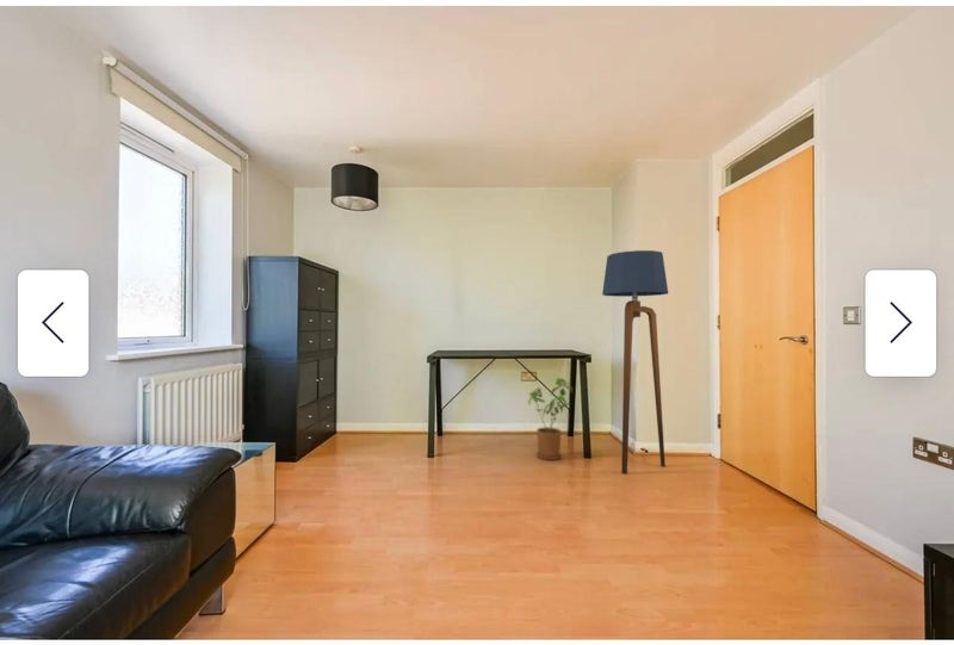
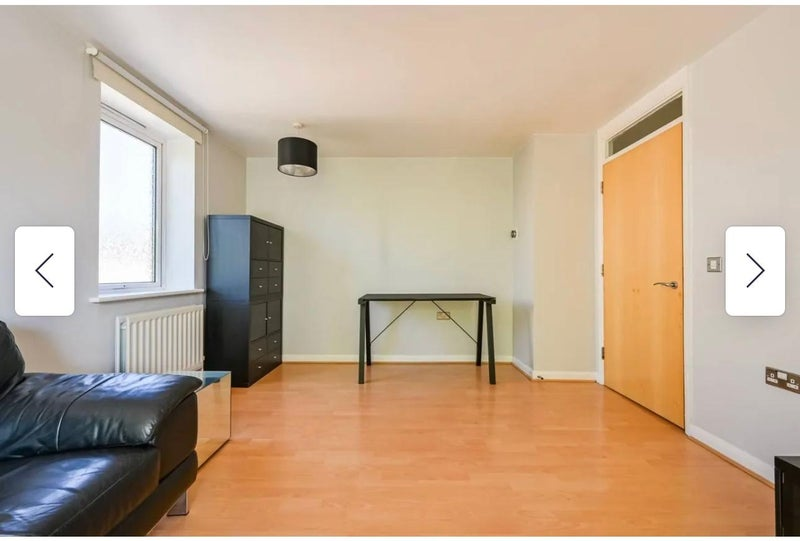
- house plant (551, 417)
- floor lamp (630, 360)
